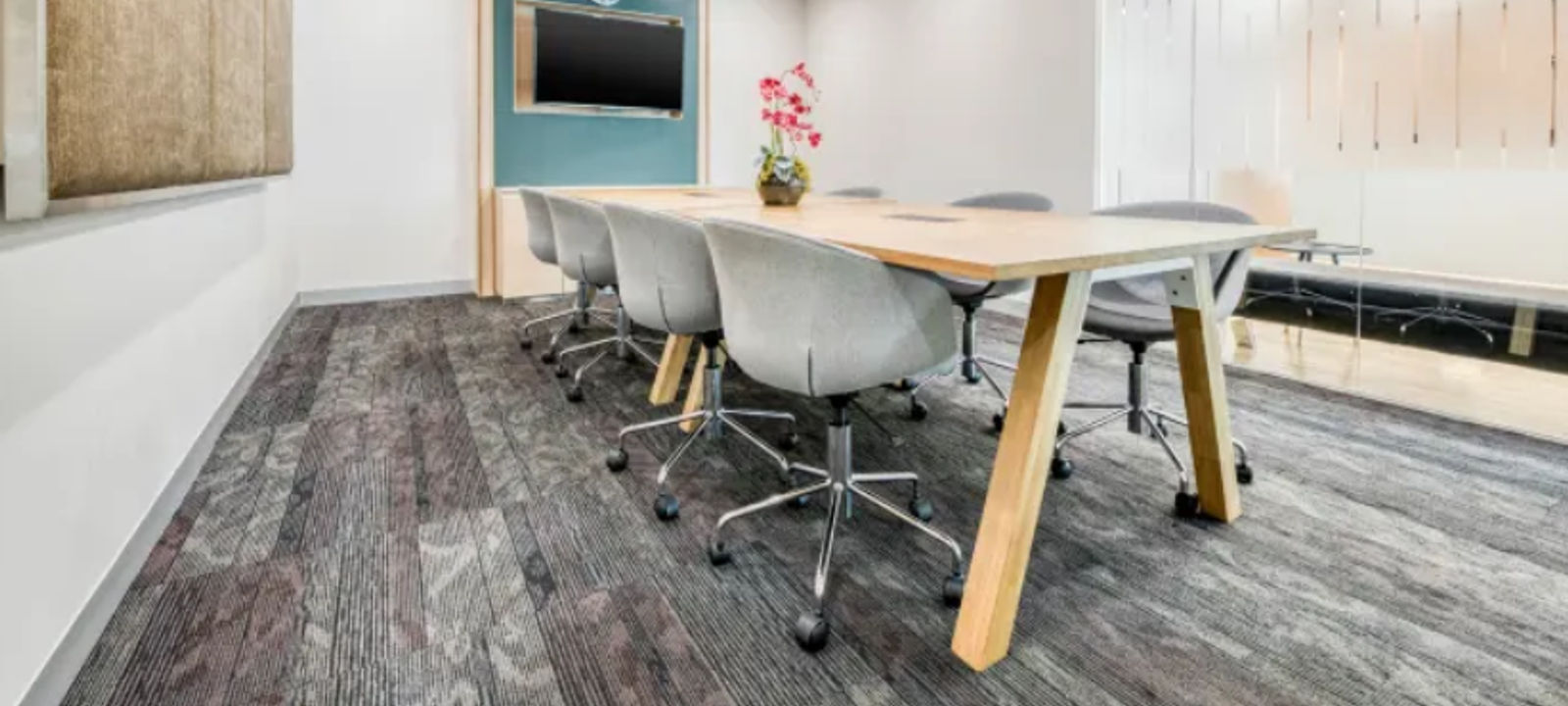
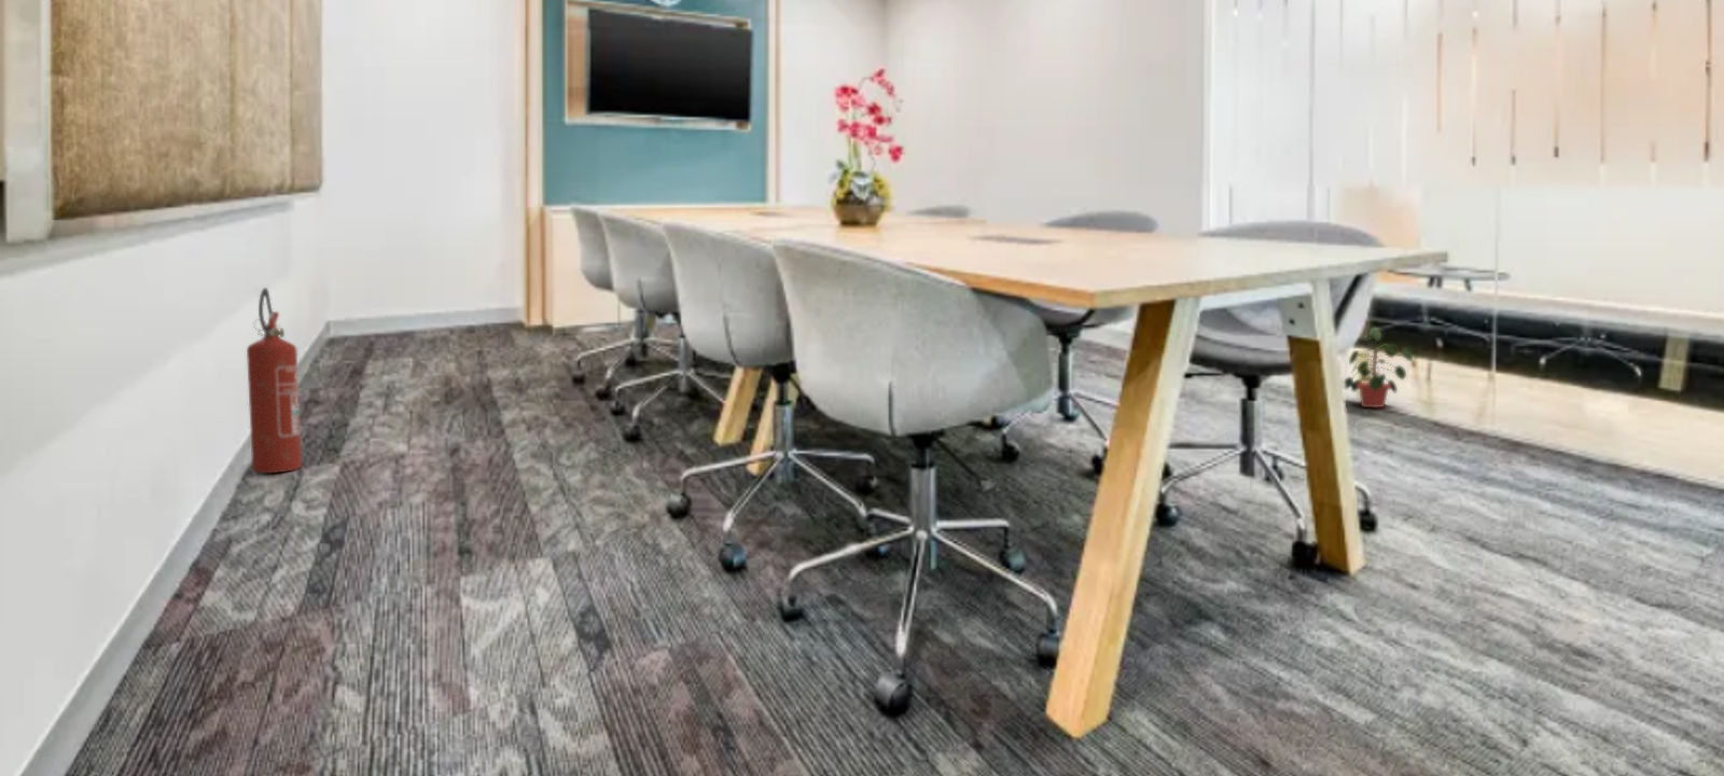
+ fire extinguisher (272, 380)
+ potted plant (1375, 367)
